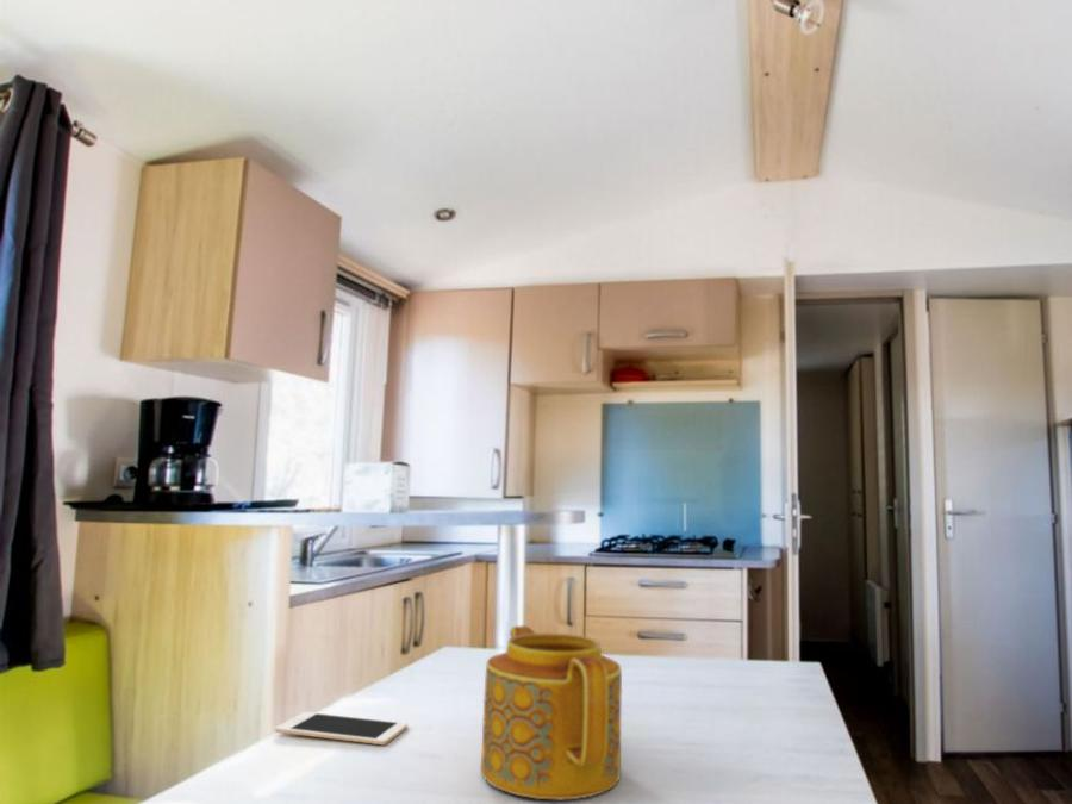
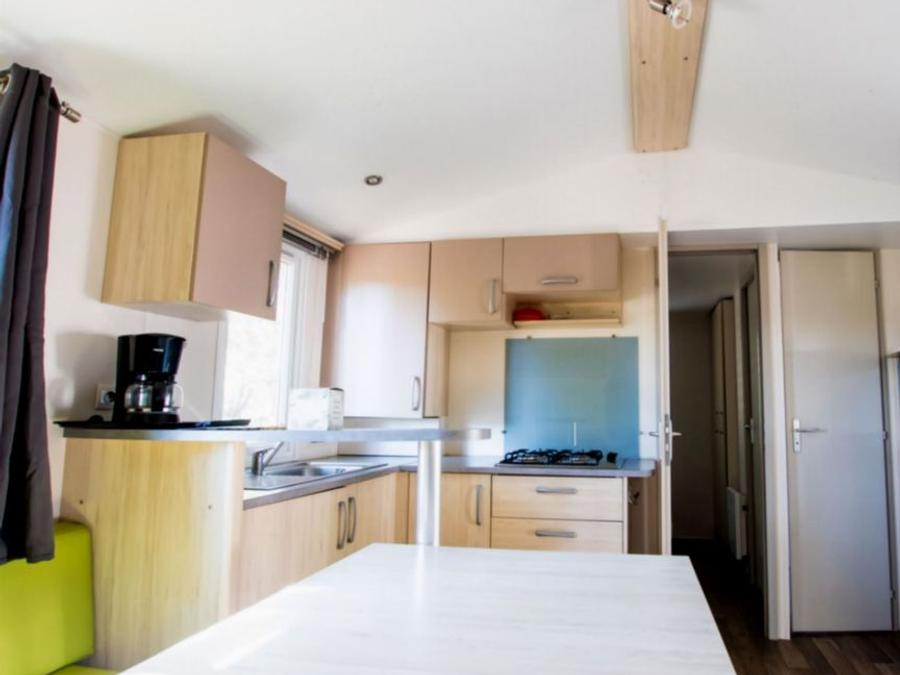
- teapot (549, 704)
- cell phone (342, 727)
